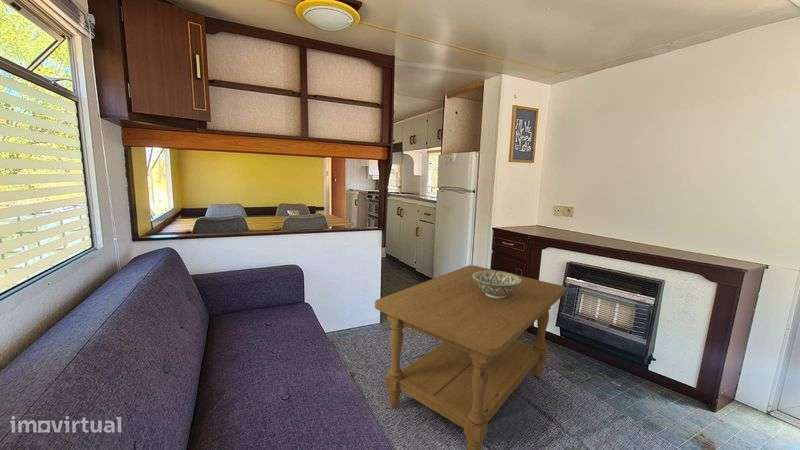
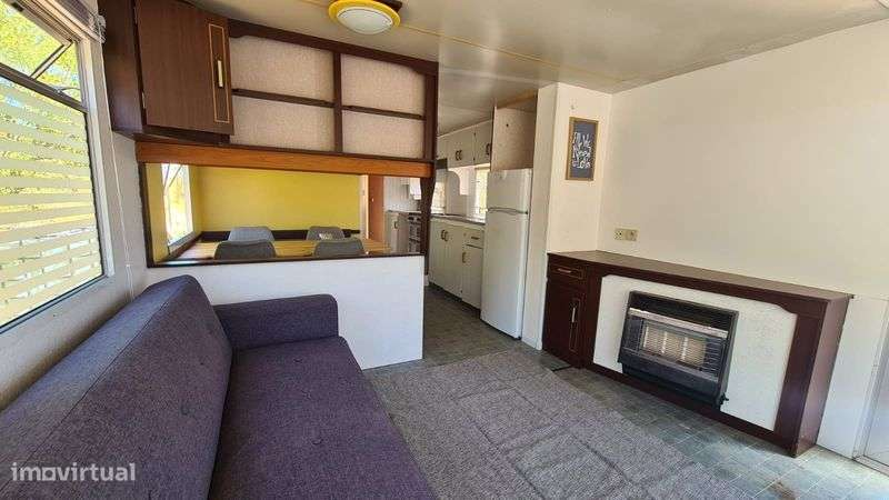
- decorative bowl (495, 285)
- coffee table (475, 342)
